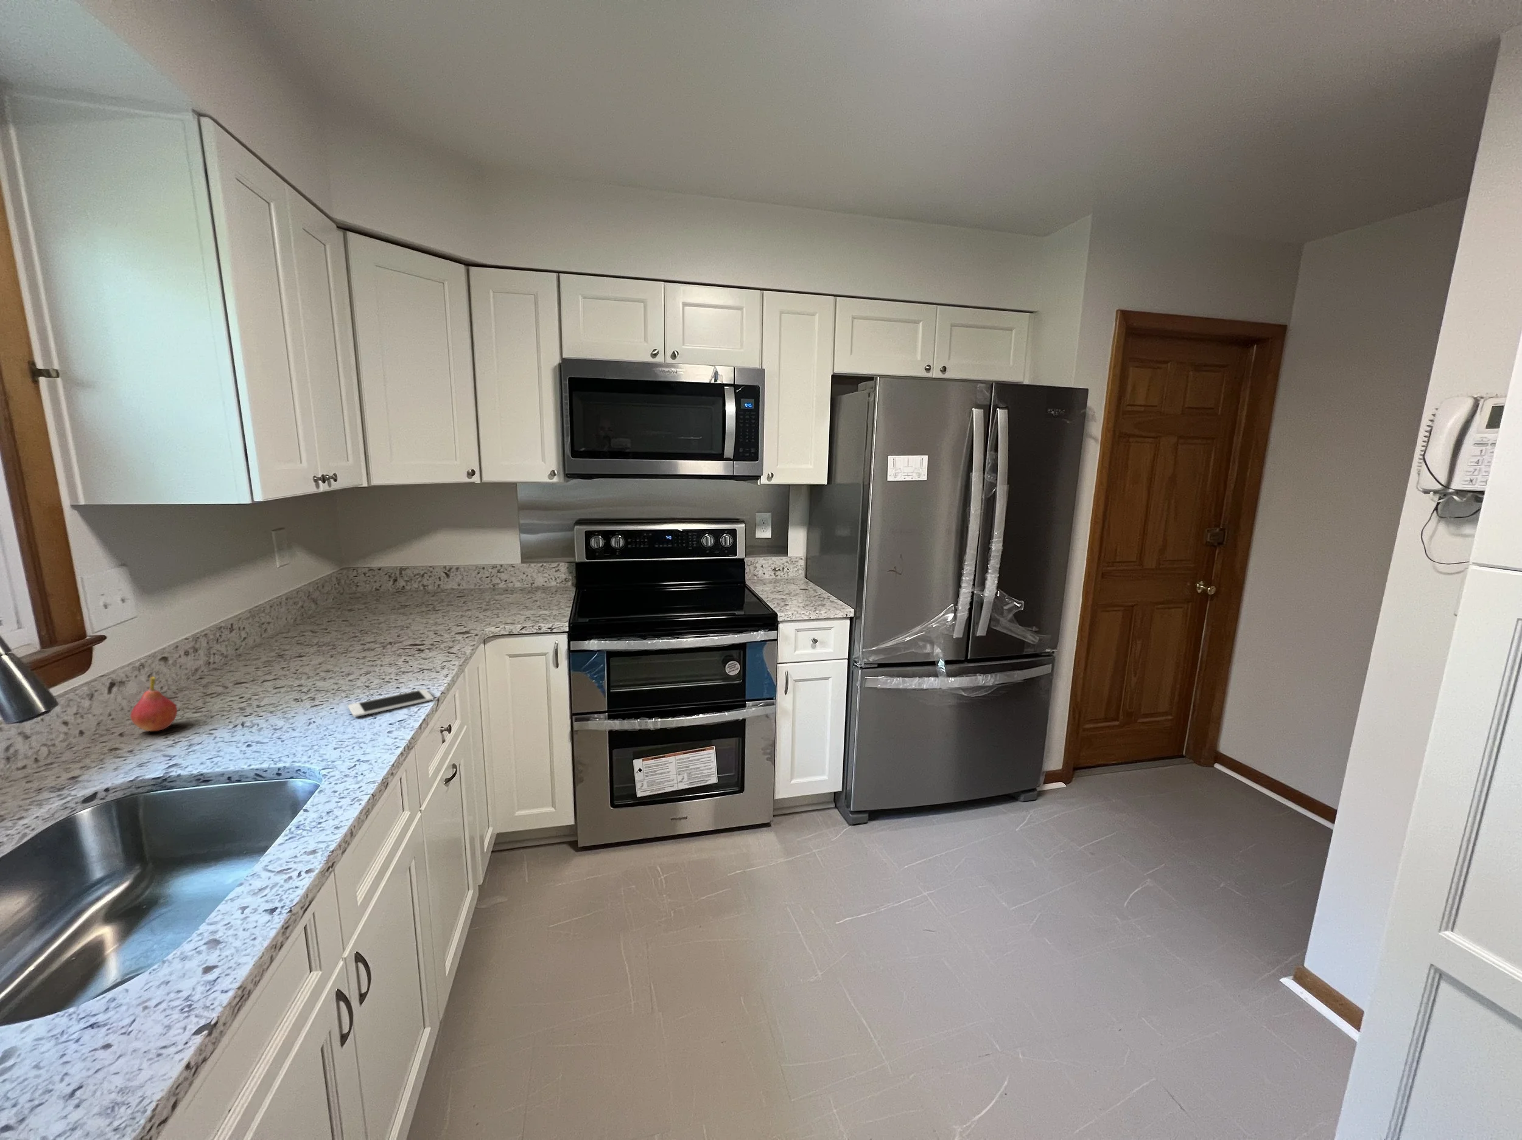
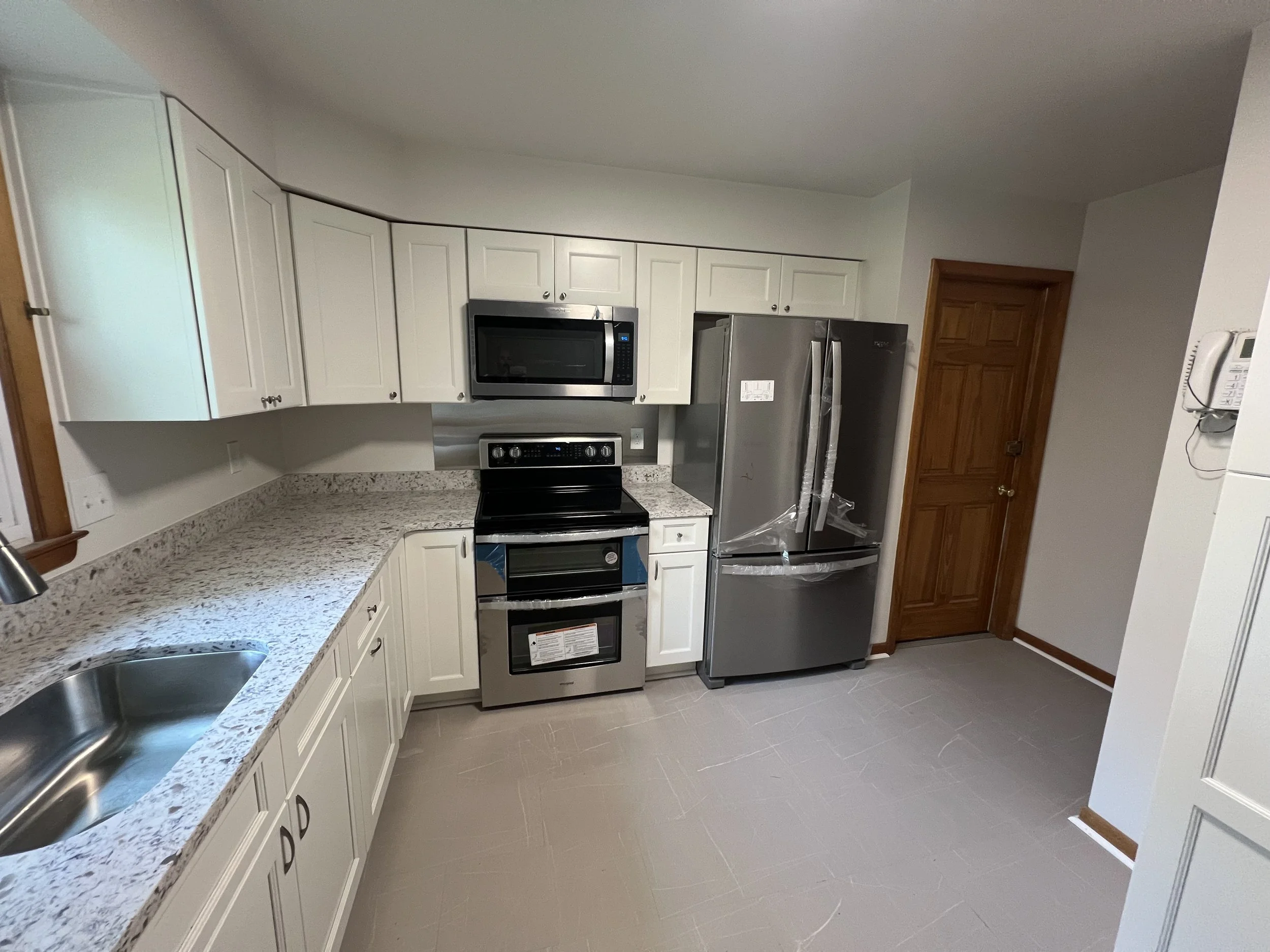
- fruit (153, 703)
- cell phone (392, 702)
